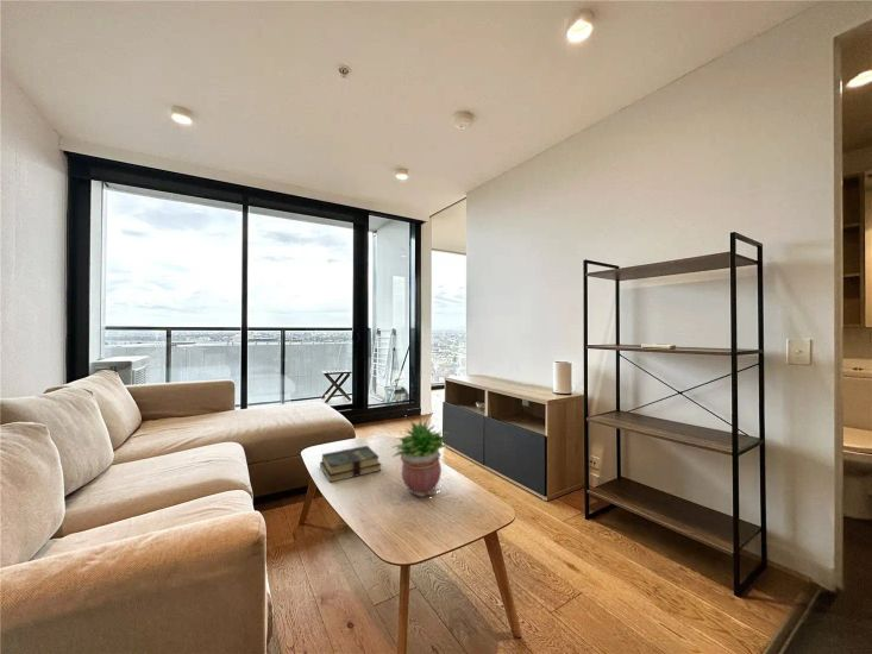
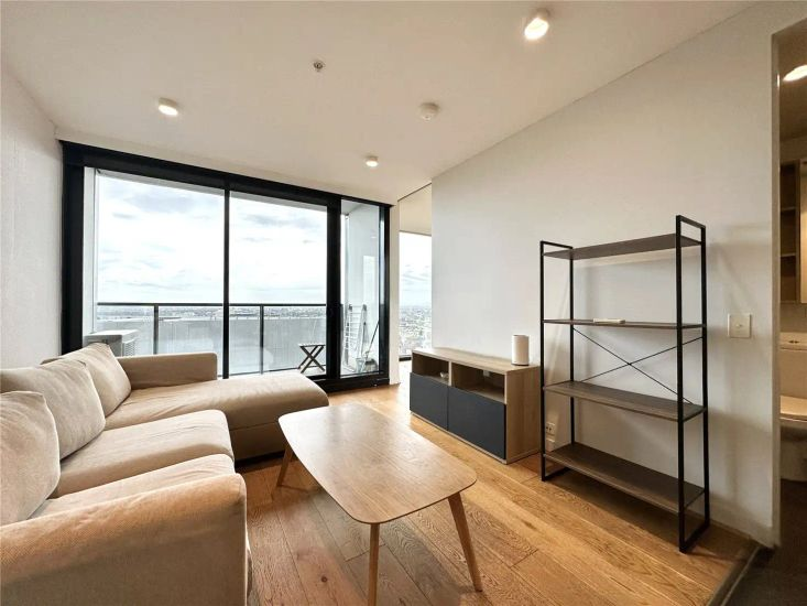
- potted plant (420, 454)
- book (350, 461)
